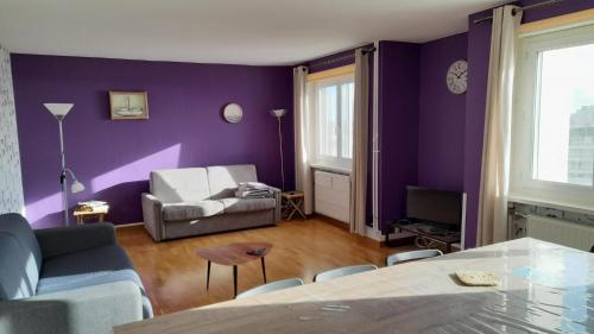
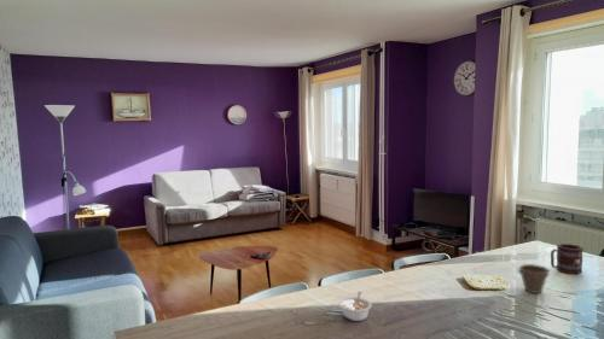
+ mug (564, 258)
+ flower pot (533, 279)
+ legume (354, 306)
